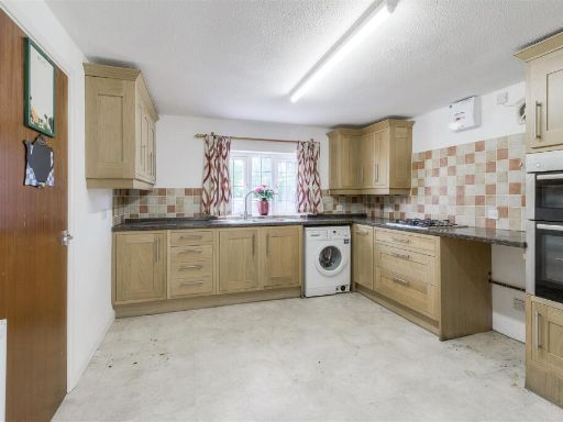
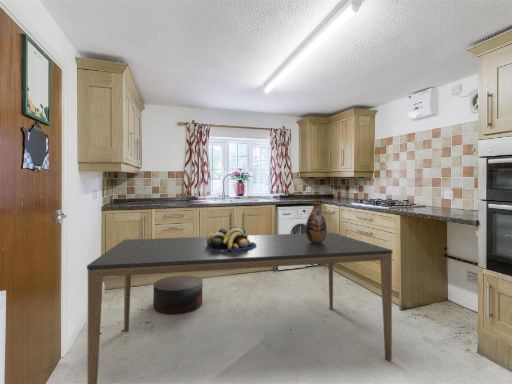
+ fruit bowl (231, 236)
+ stool (178, 293)
+ vase (316, 222)
+ dining table (242, 268)
